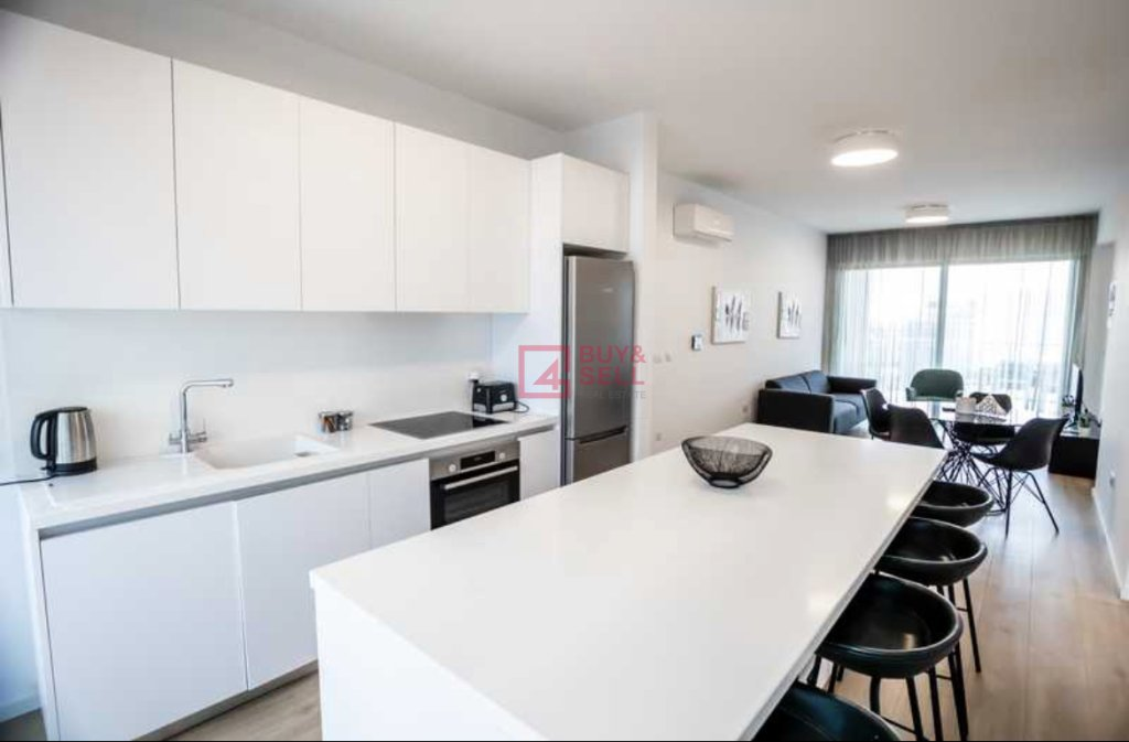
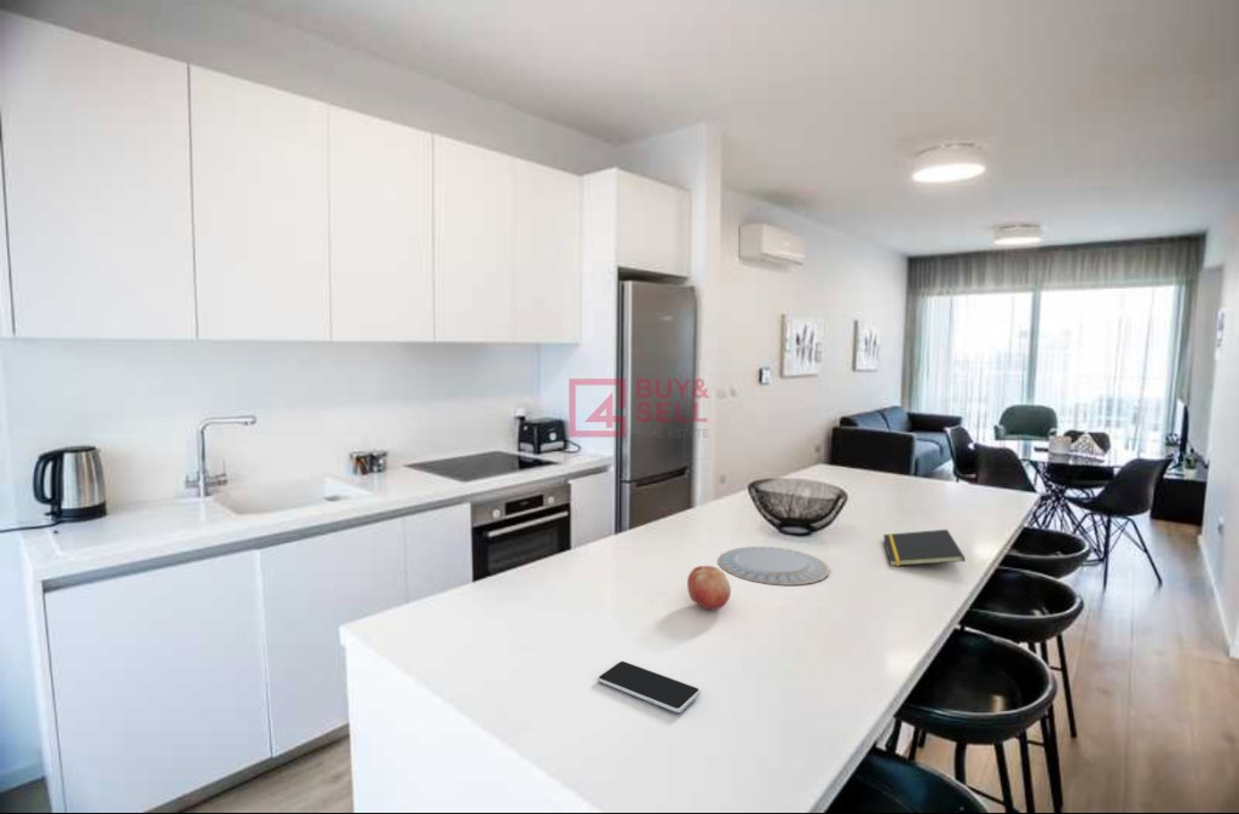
+ fruit (708, 588)
+ chinaware (772, 561)
+ smartphone (647, 685)
+ notepad (920, 547)
